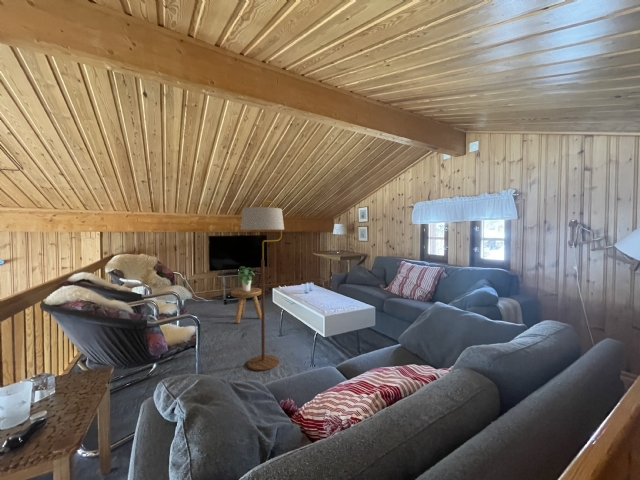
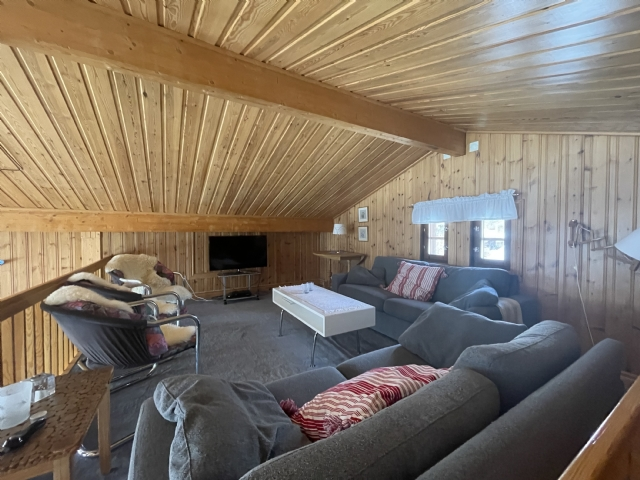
- stool (244, 304)
- potted plant (245, 278)
- floor lamp (263, 281)
